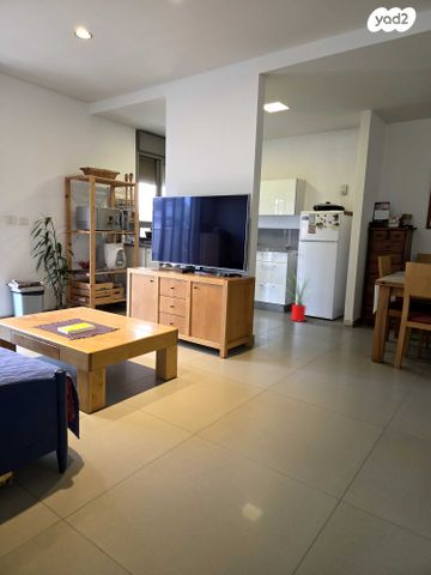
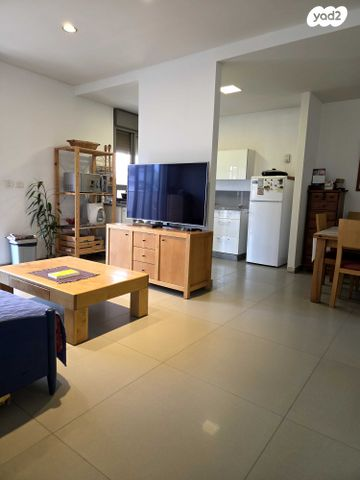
- house plant (299, 296)
